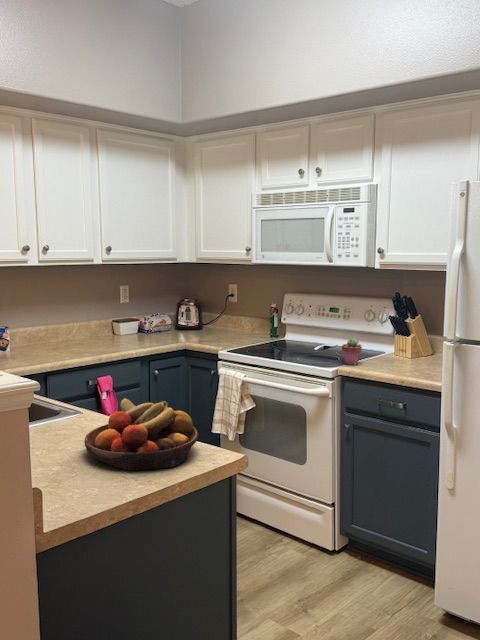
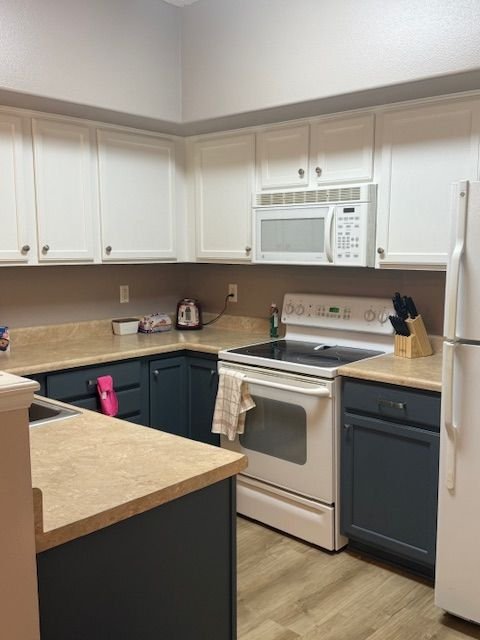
- fruit bowl (140, 429)
- potted succulent (351, 350)
